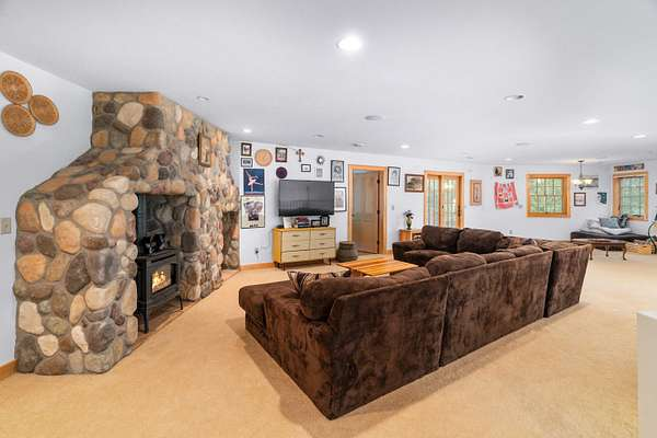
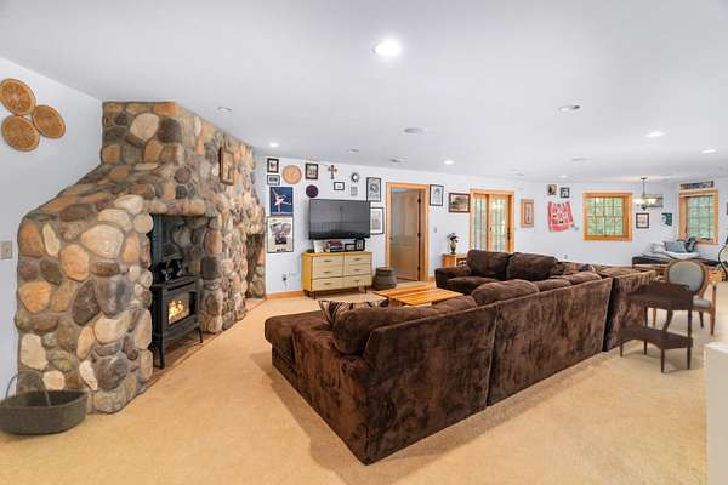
+ basket (42, 394)
+ armchair (687, 289)
+ side table (653, 327)
